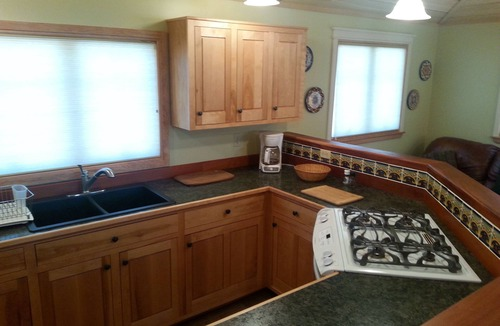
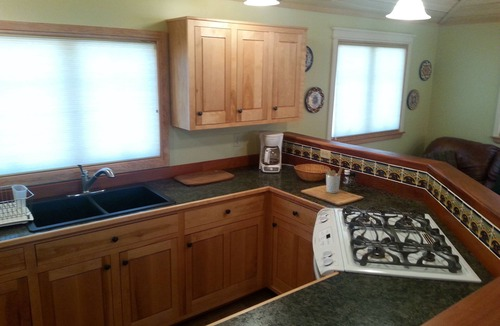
+ utensil holder (332, 179)
